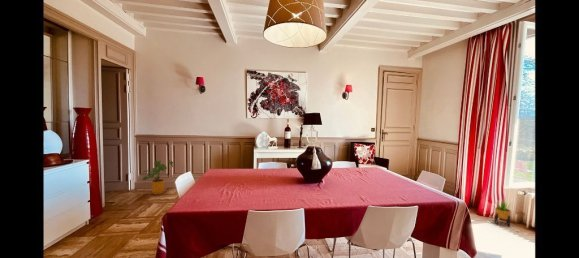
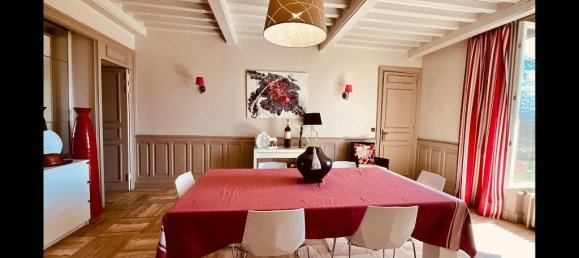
- potted plant (502, 211)
- house plant (157, 177)
